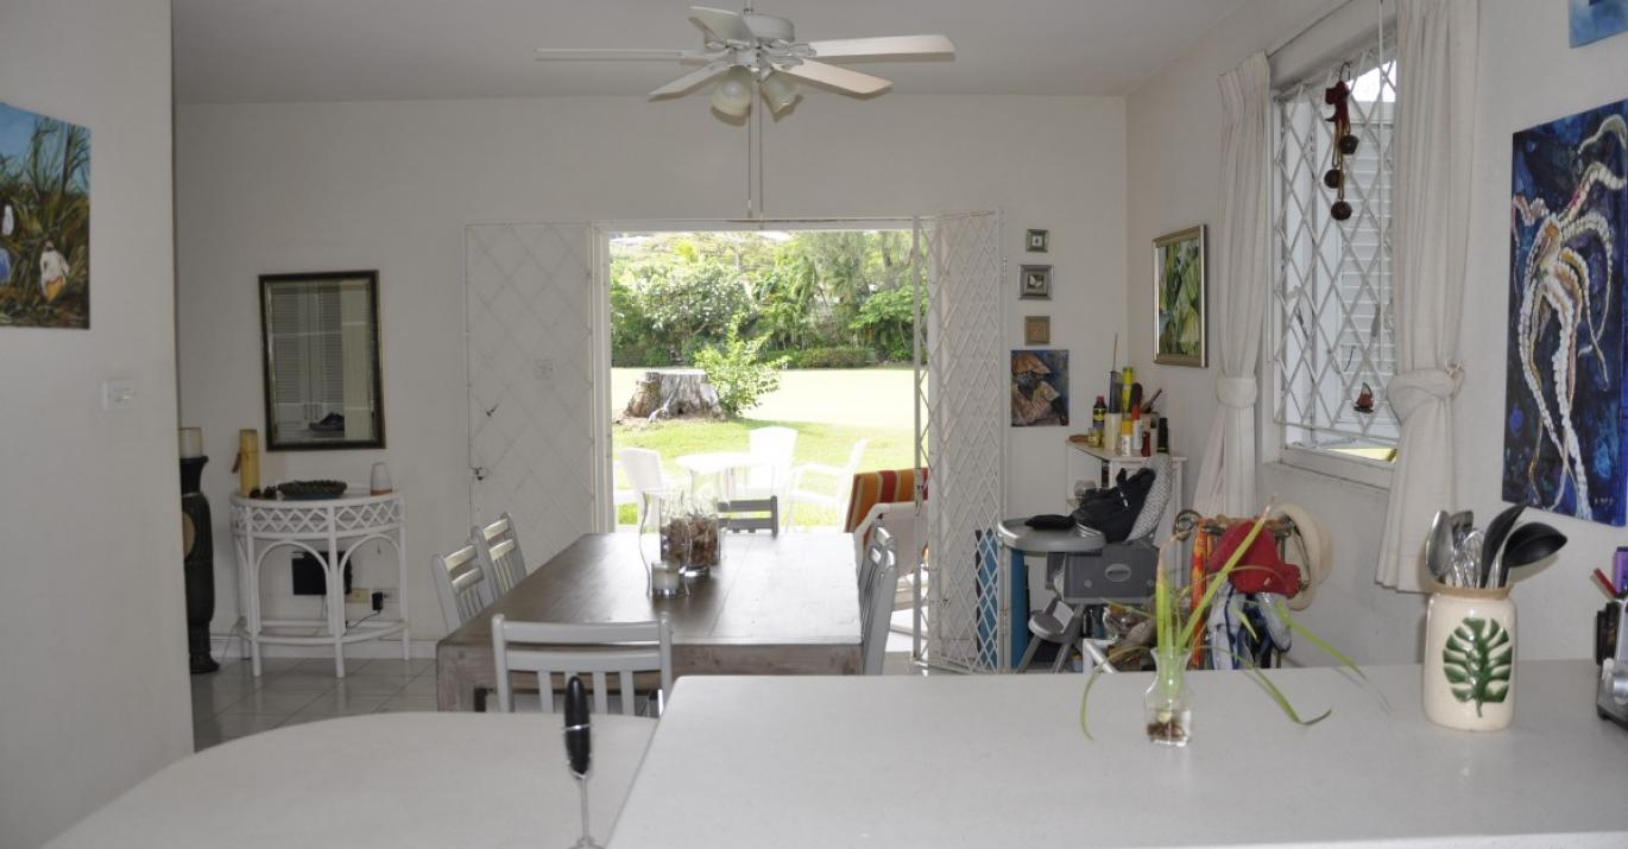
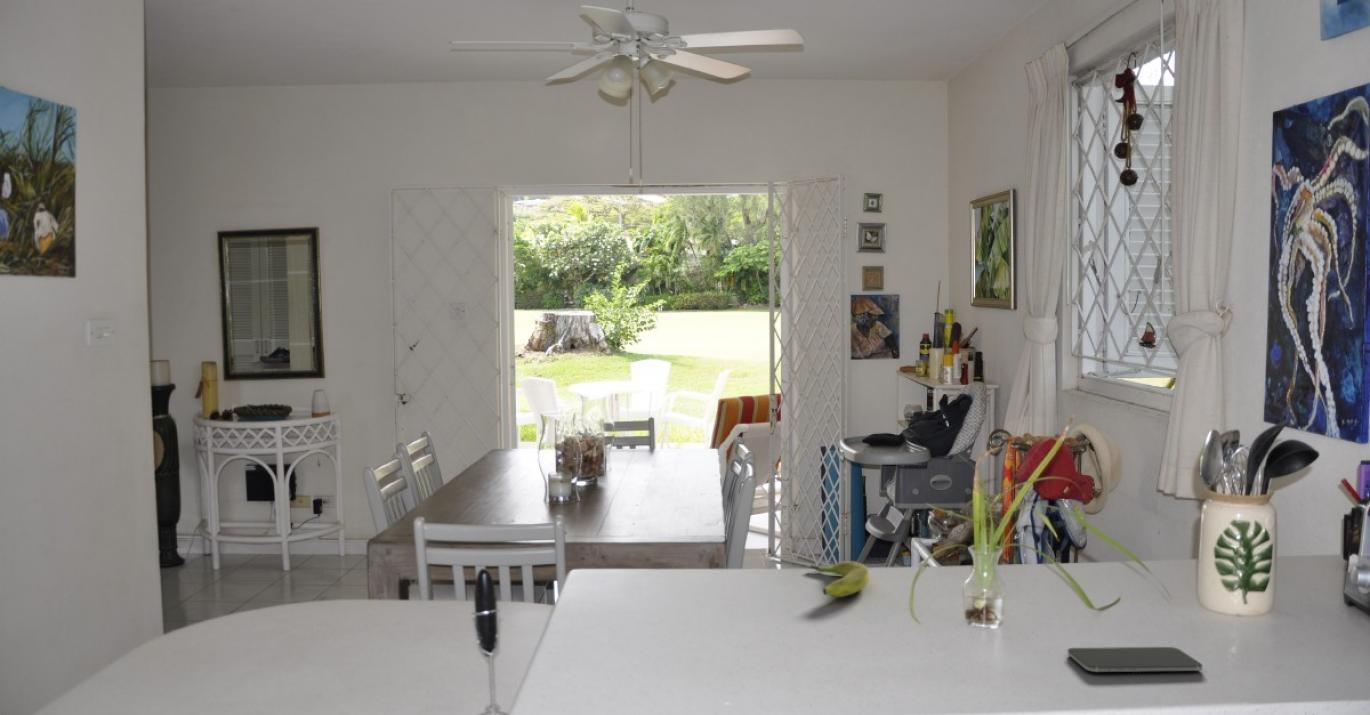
+ smartphone (1133, 659)
+ banana (842, 575)
